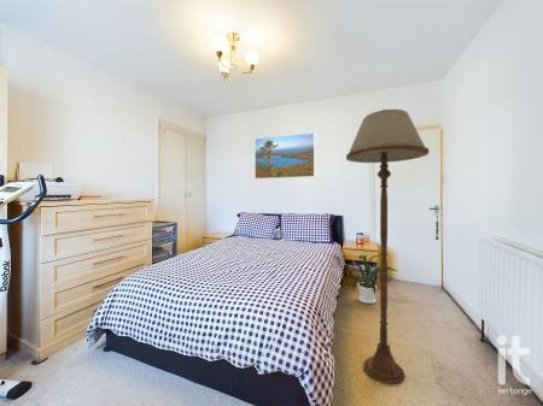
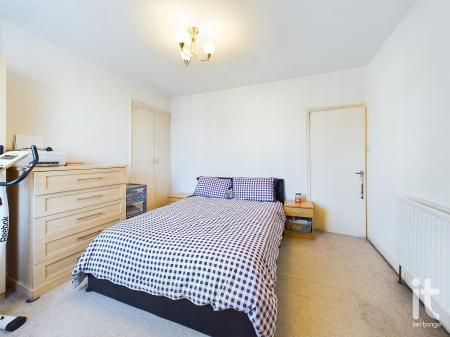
- house plant (368, 277)
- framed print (284, 157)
- floor lamp (384, 240)
